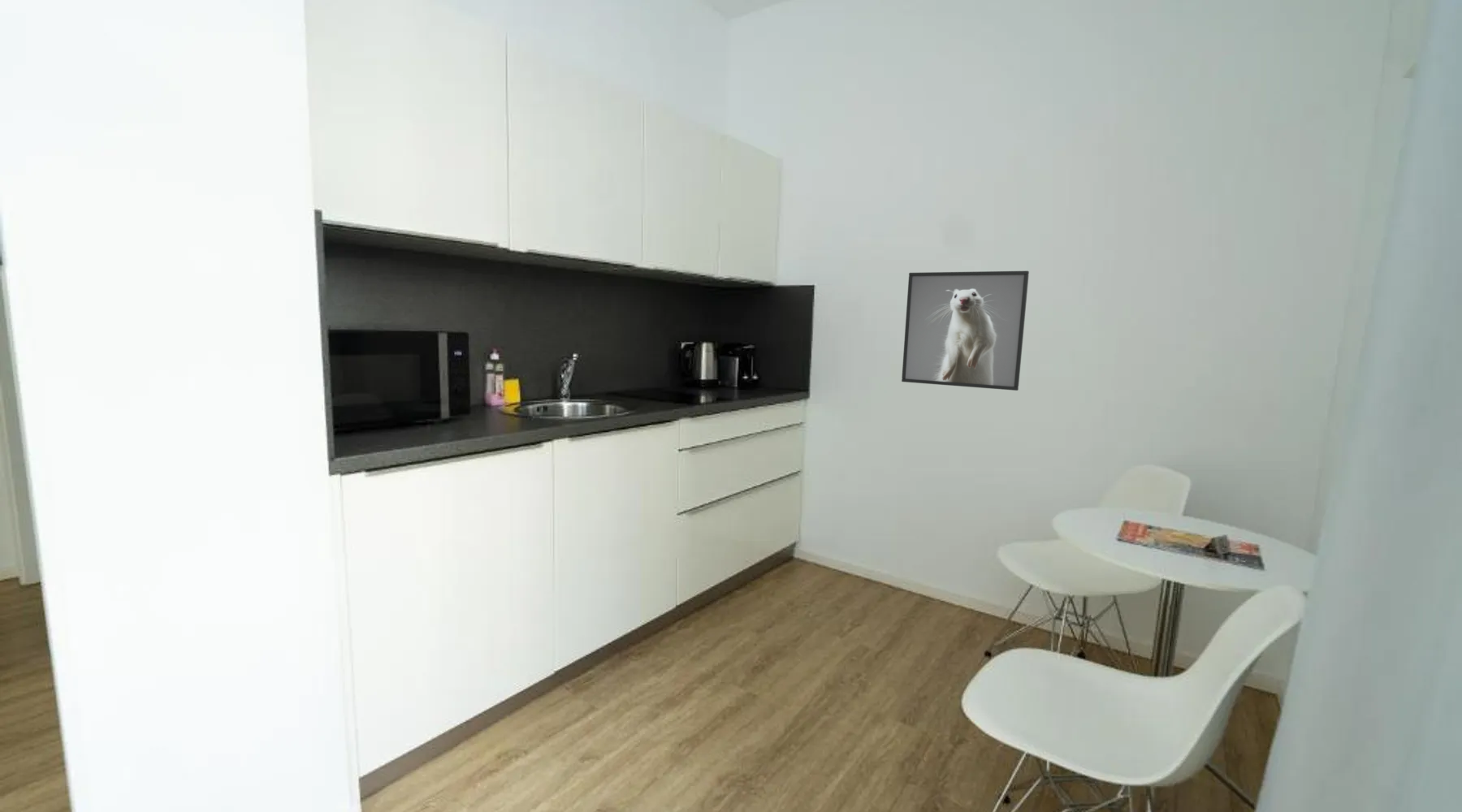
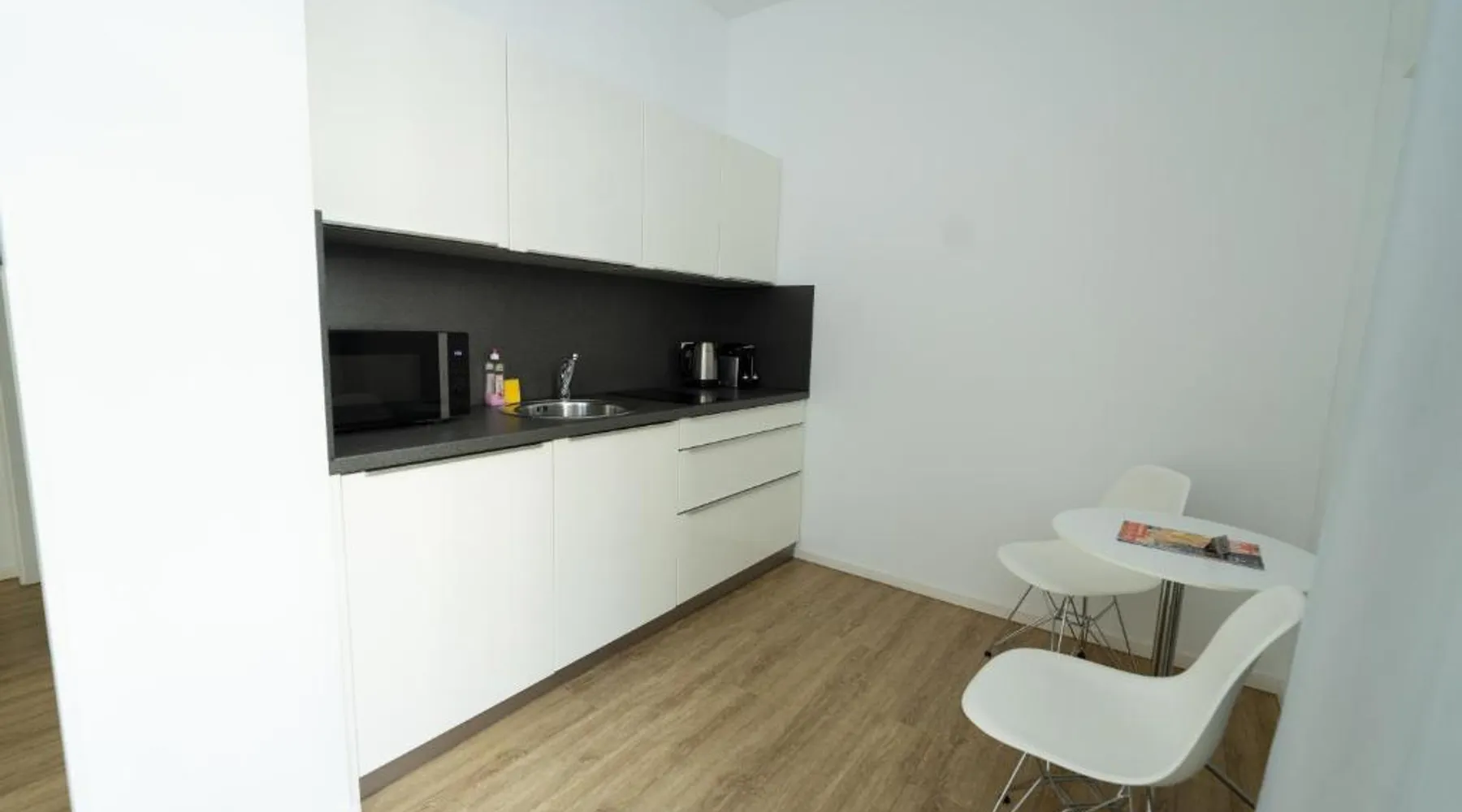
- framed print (962, 329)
